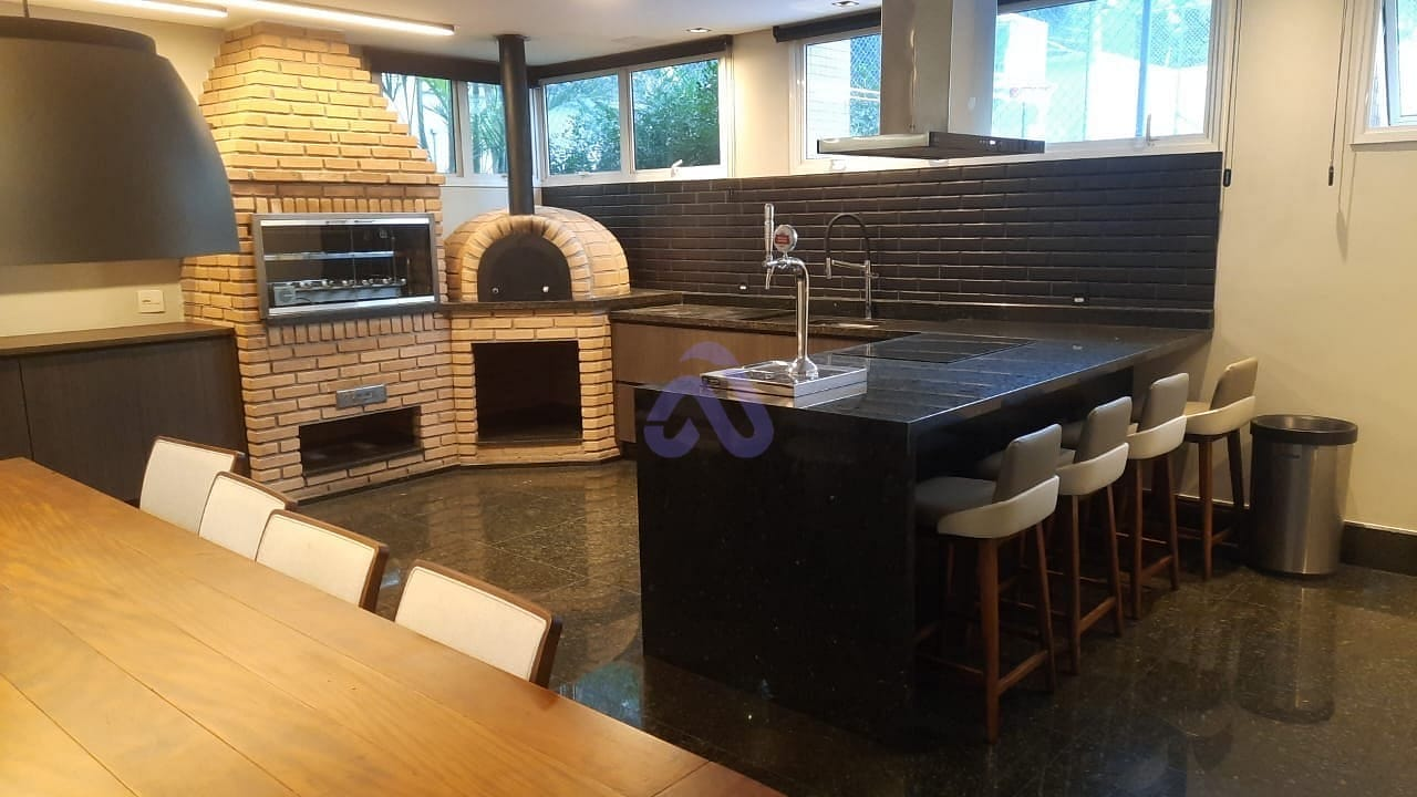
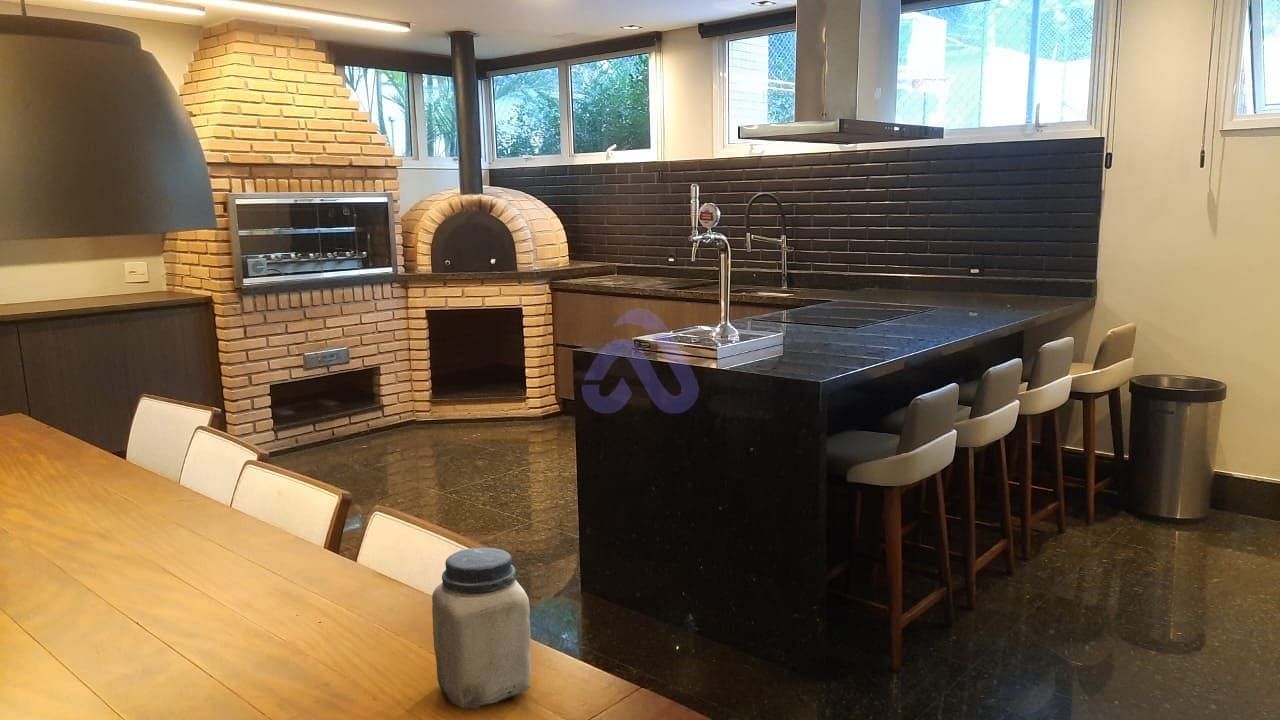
+ jar (480, 622)
